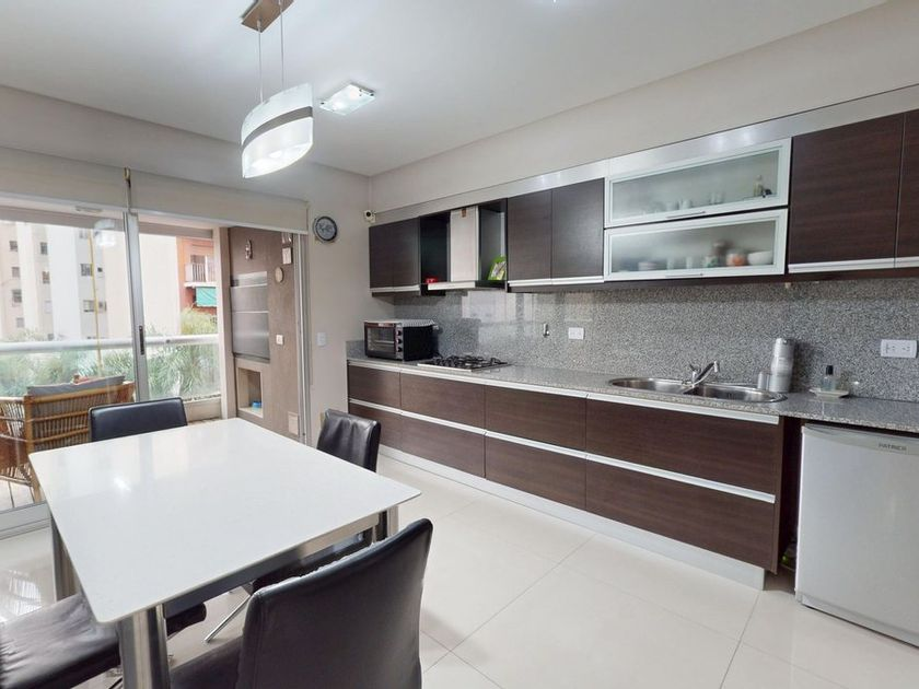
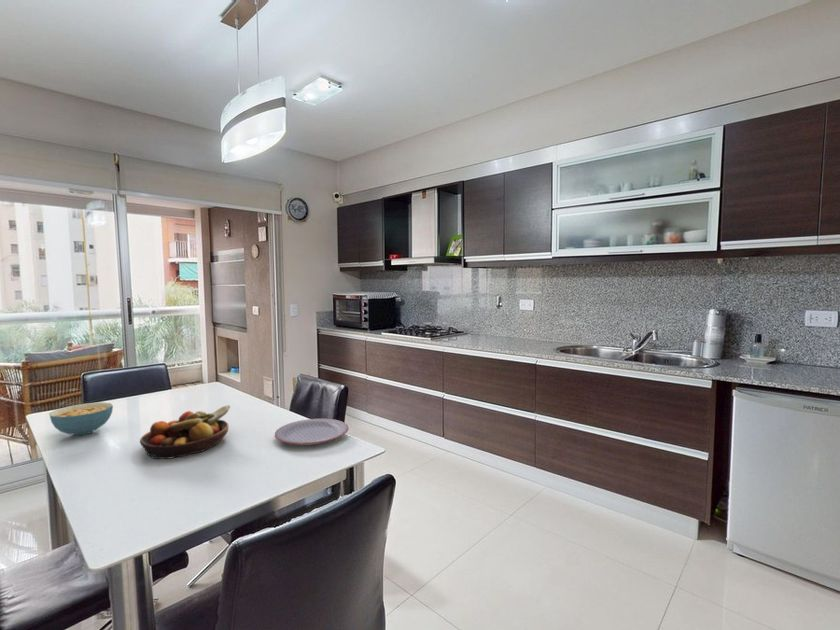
+ plate (312, 432)
+ fruit bowl (186, 427)
+ cereal bowl (82, 421)
